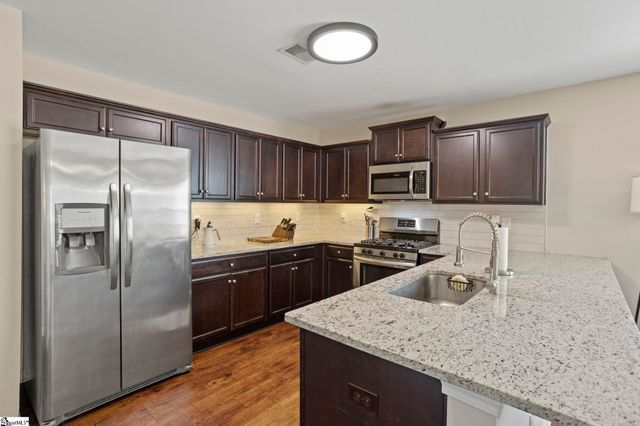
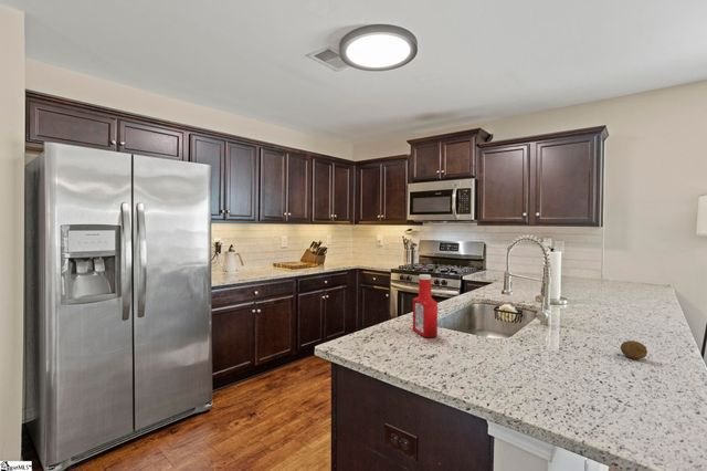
+ soap bottle (424, 303)
+ fruit (633, 349)
